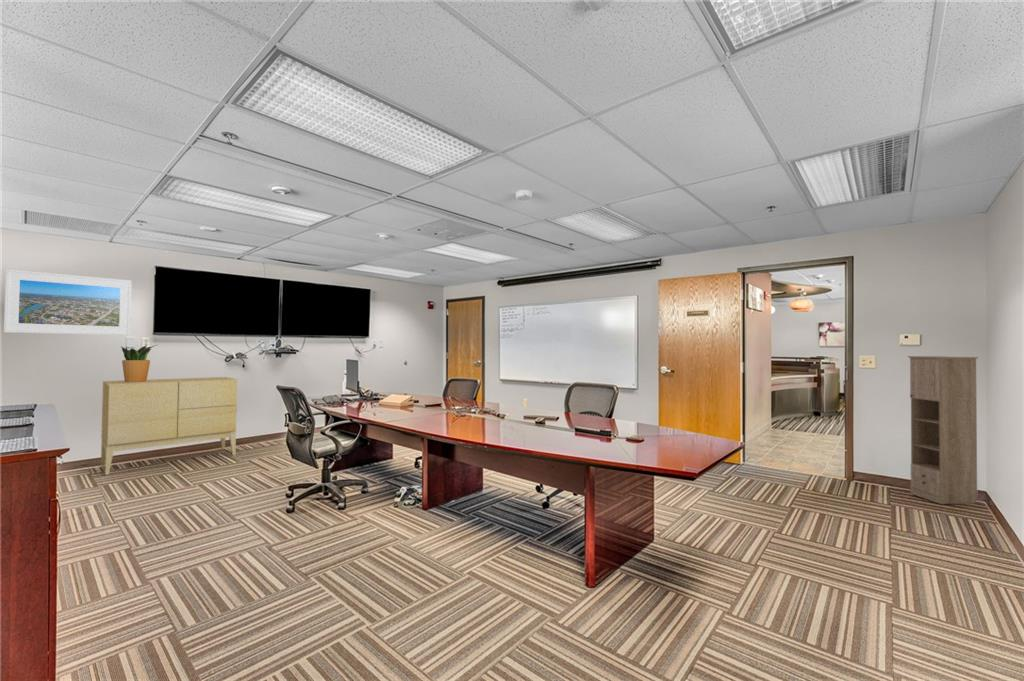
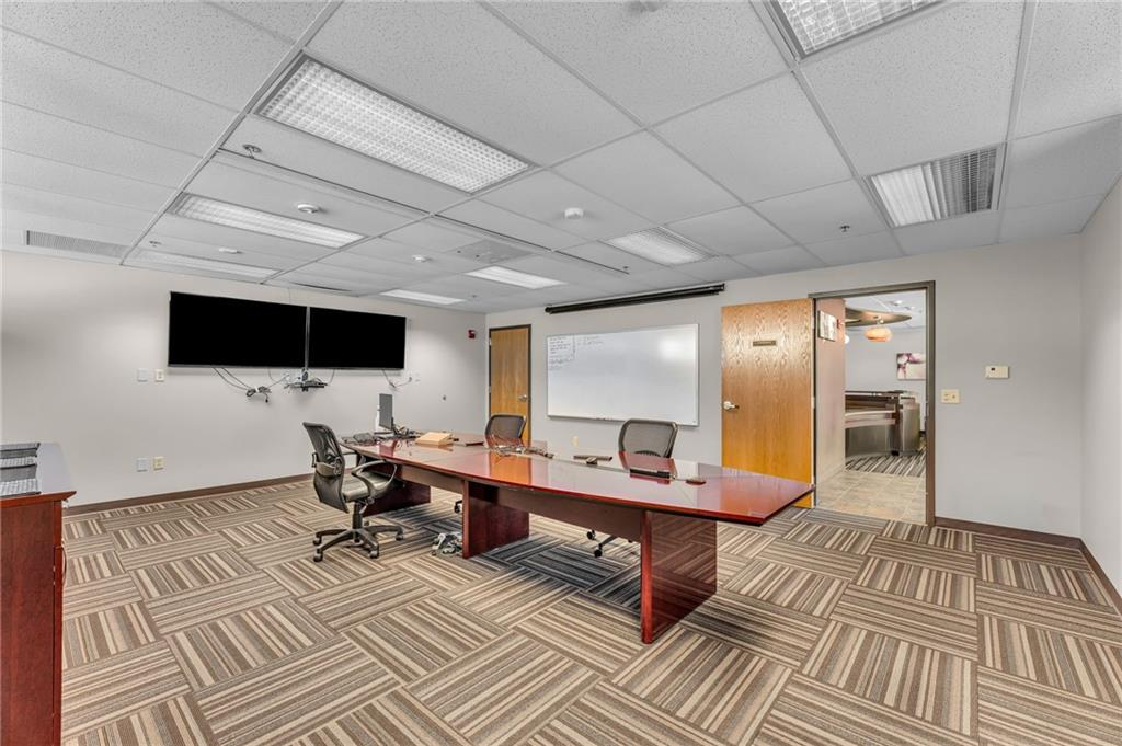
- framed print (72, 304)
- storage cabinet (941, 427)
- sideboard (172, 420)
- potted plant (137, 362)
